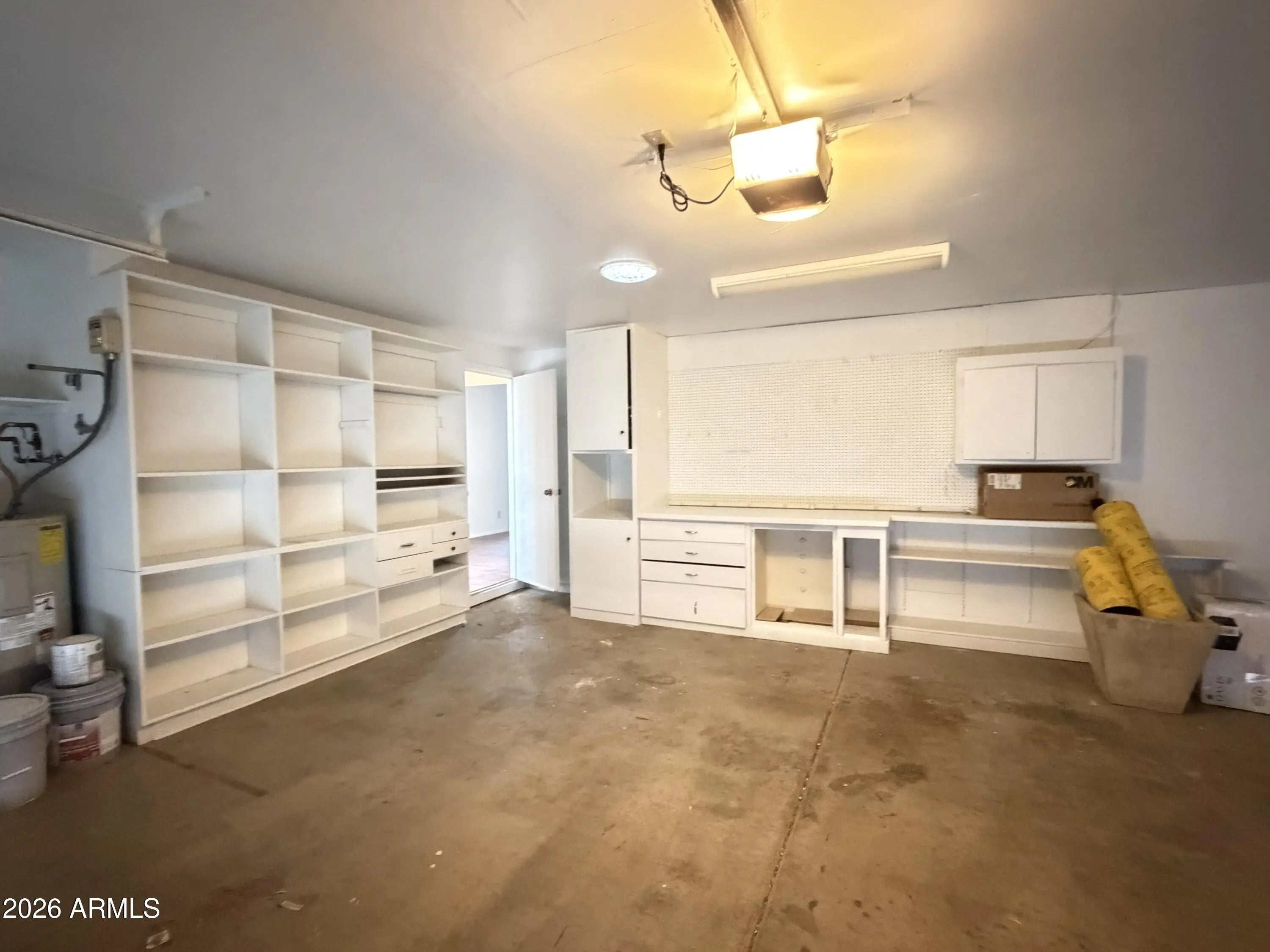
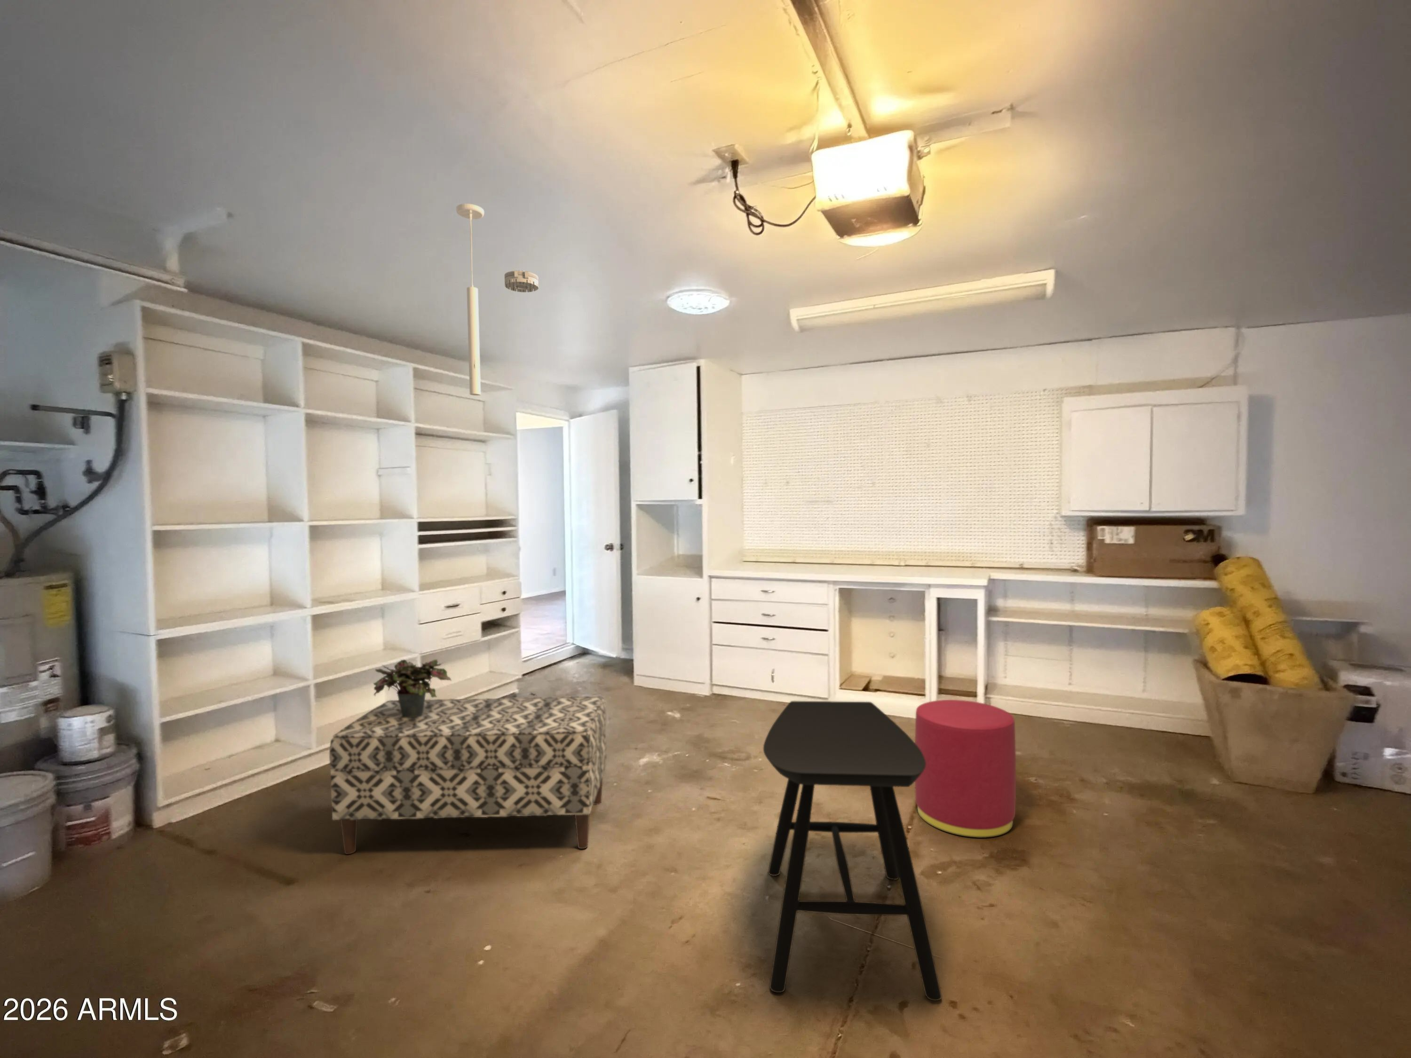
+ stool (963, 763)
+ smoke detector (521, 281)
+ stool (842, 829)
+ potted plant (413, 688)
+ bench (481, 770)
+ ceiling light (472, 302)
